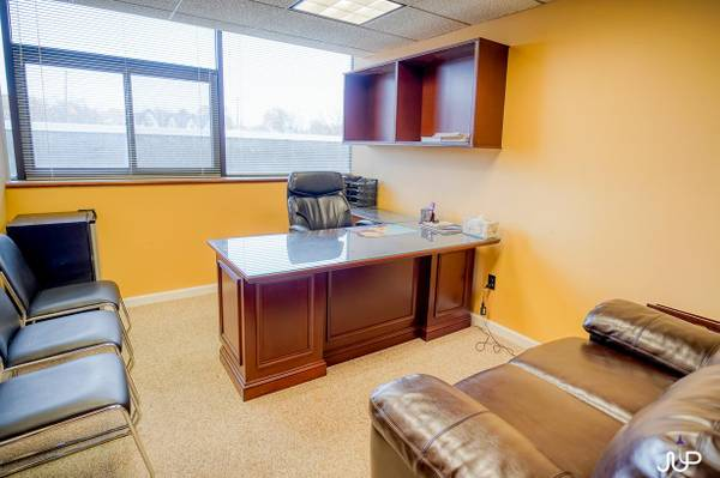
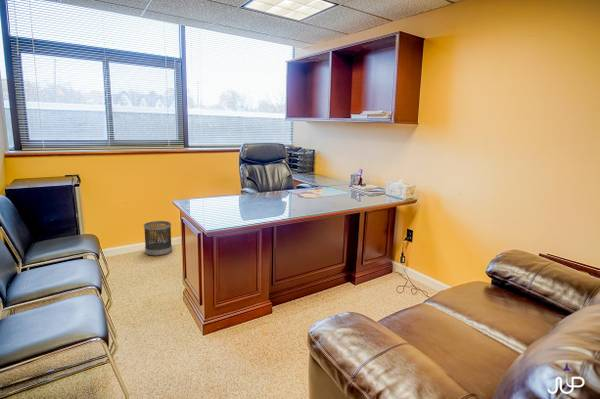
+ wastebasket (158, 237)
